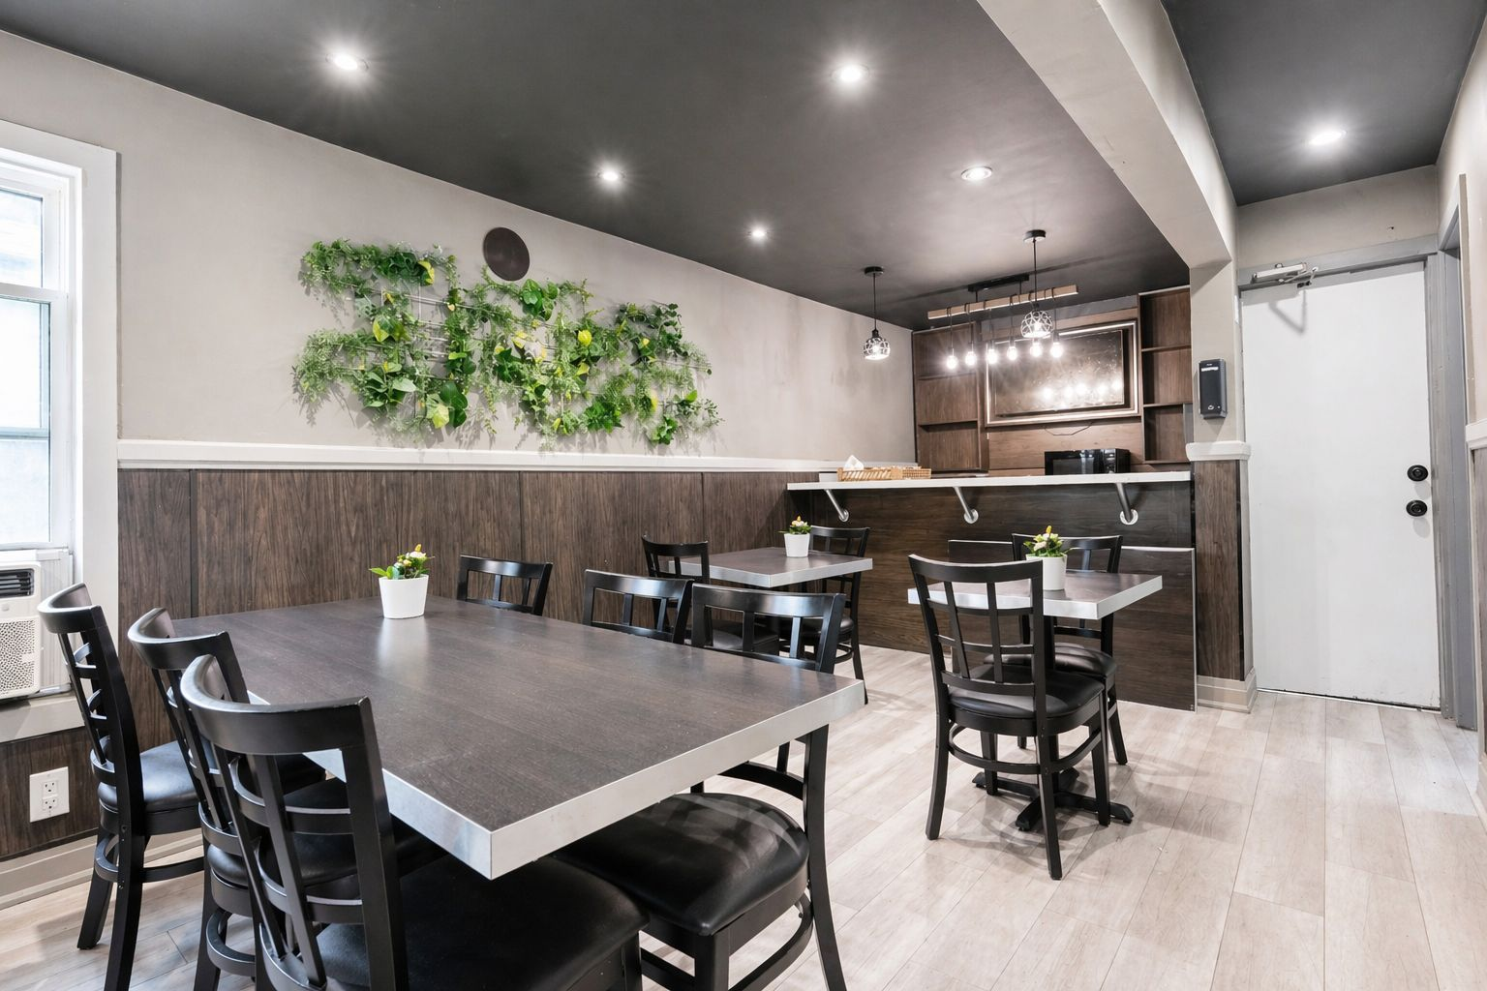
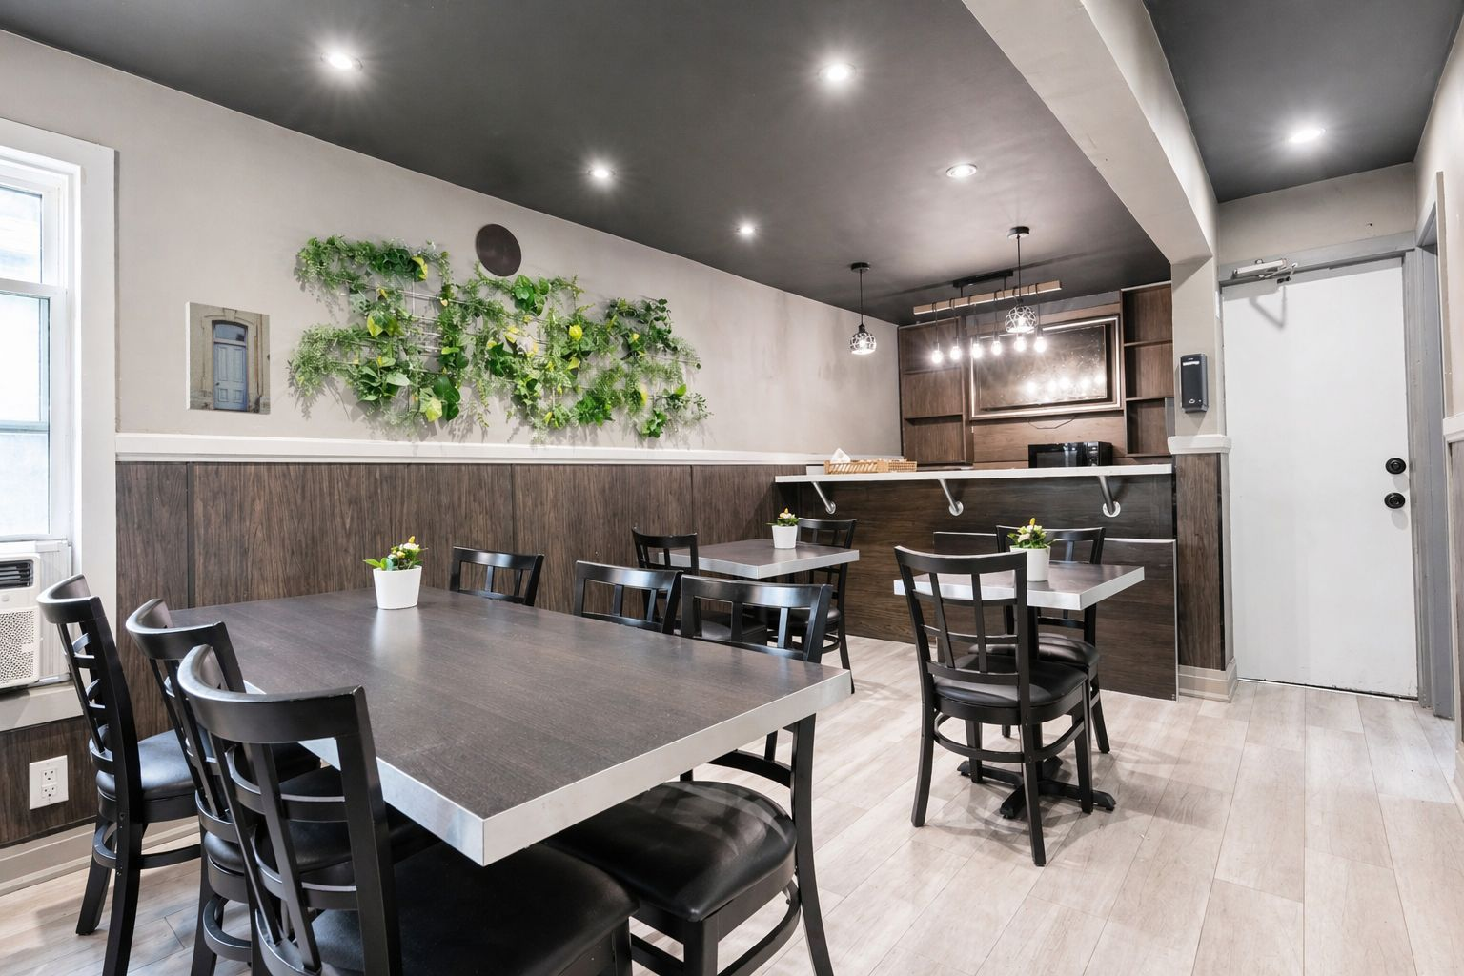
+ wall art (229, 361)
